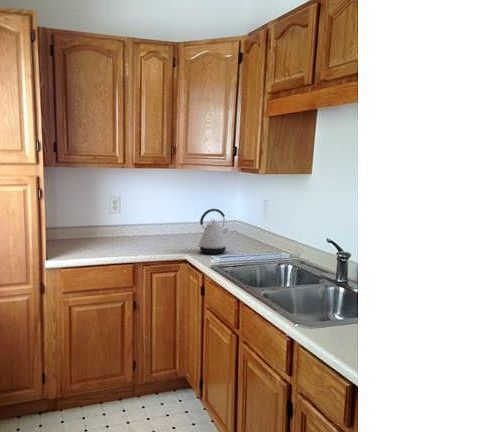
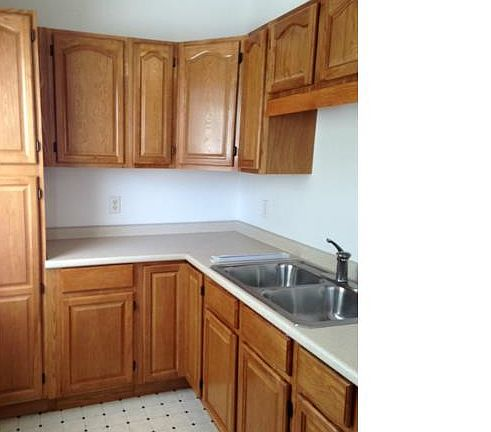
- kettle (213, 230)
